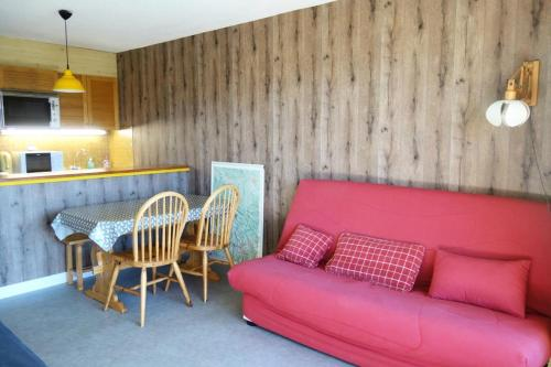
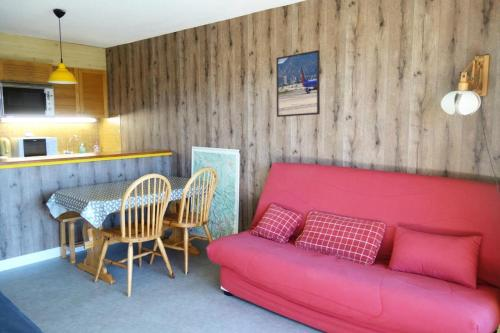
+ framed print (297, 85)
